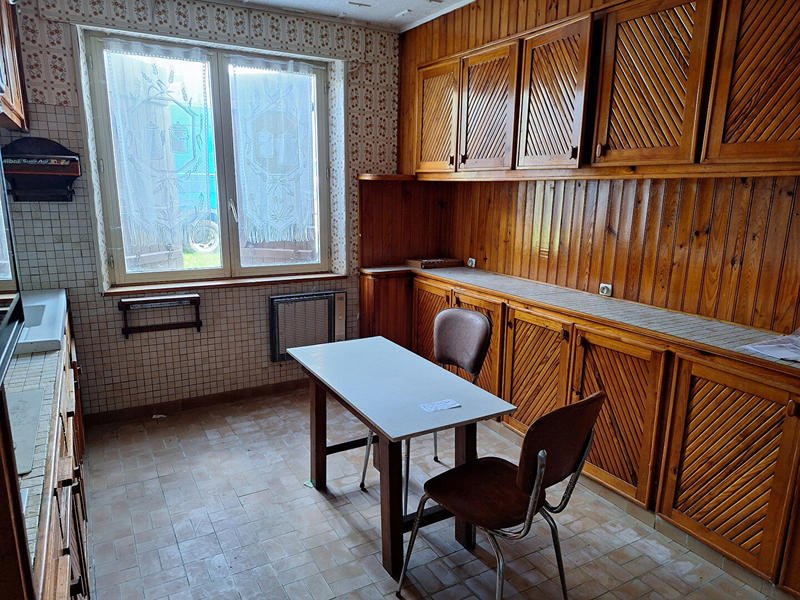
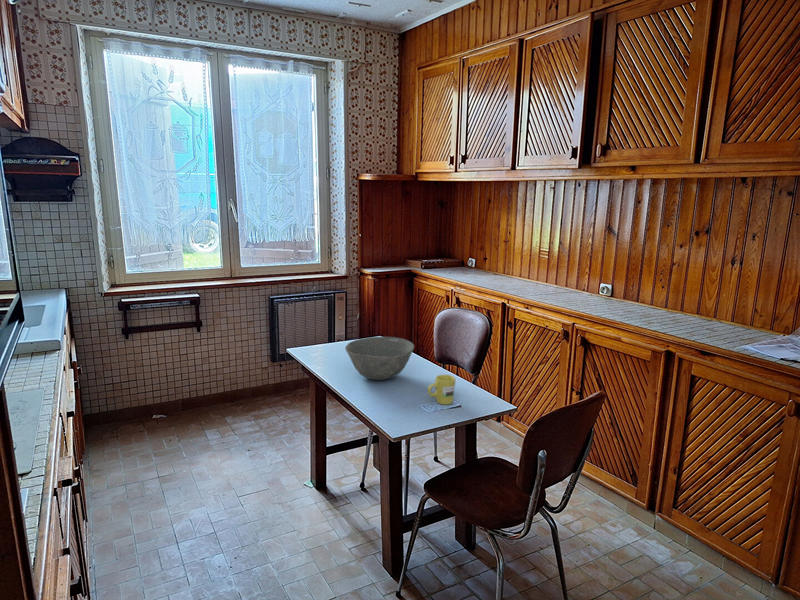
+ mug (440, 390)
+ bowl (379, 361)
